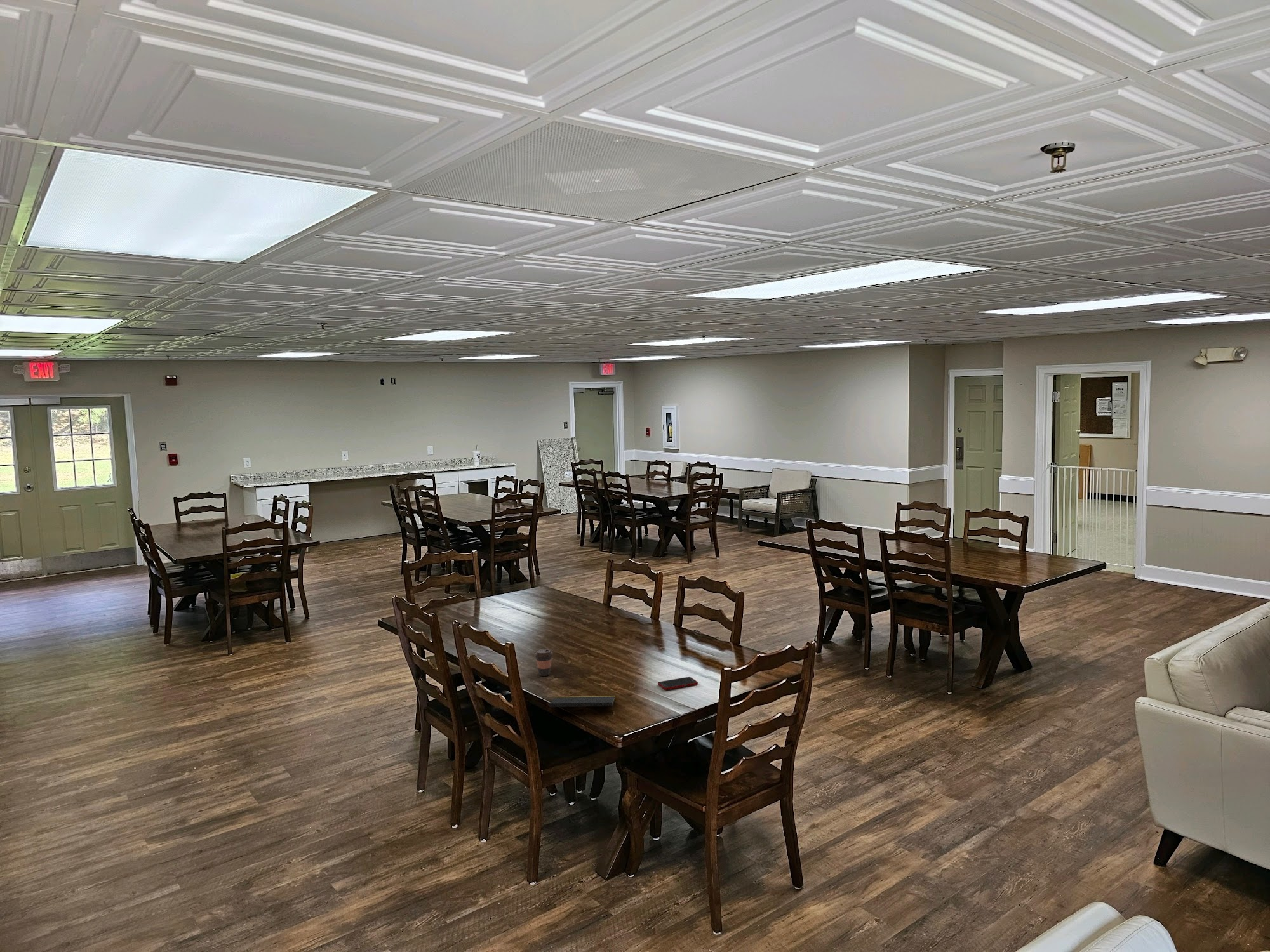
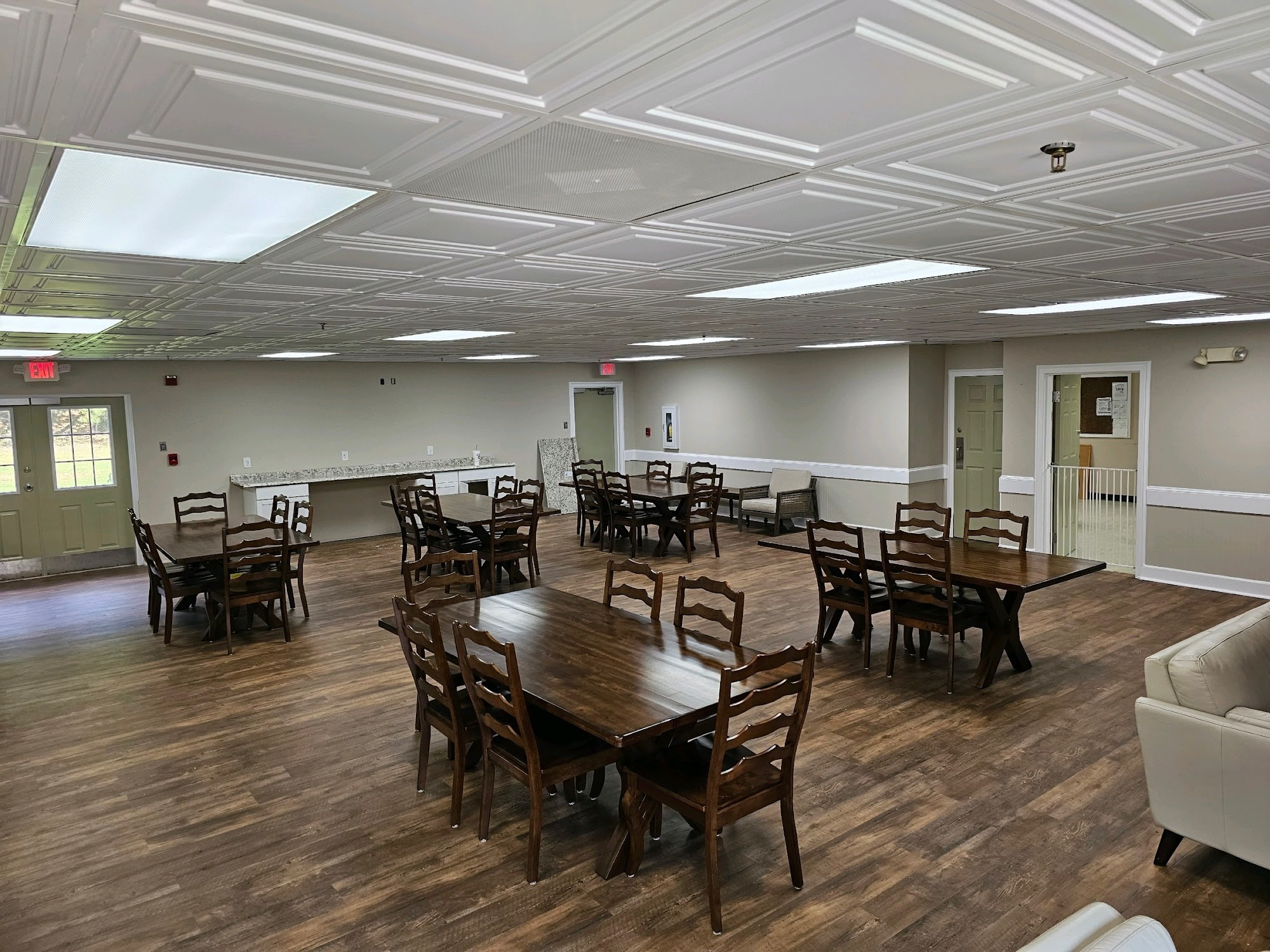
- cell phone (678, 683)
- notepad (583, 701)
- coffee cup (544, 663)
